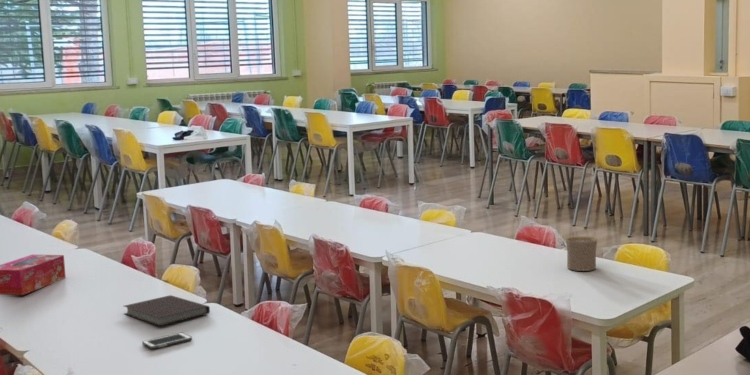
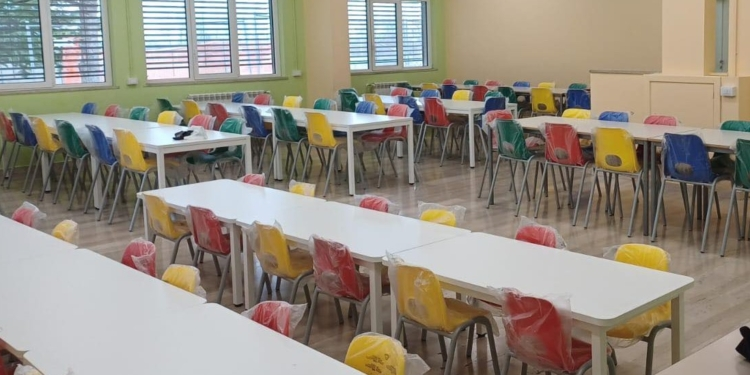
- cup (581, 253)
- cell phone (167, 340)
- tissue box (27, 274)
- notebook (166, 309)
